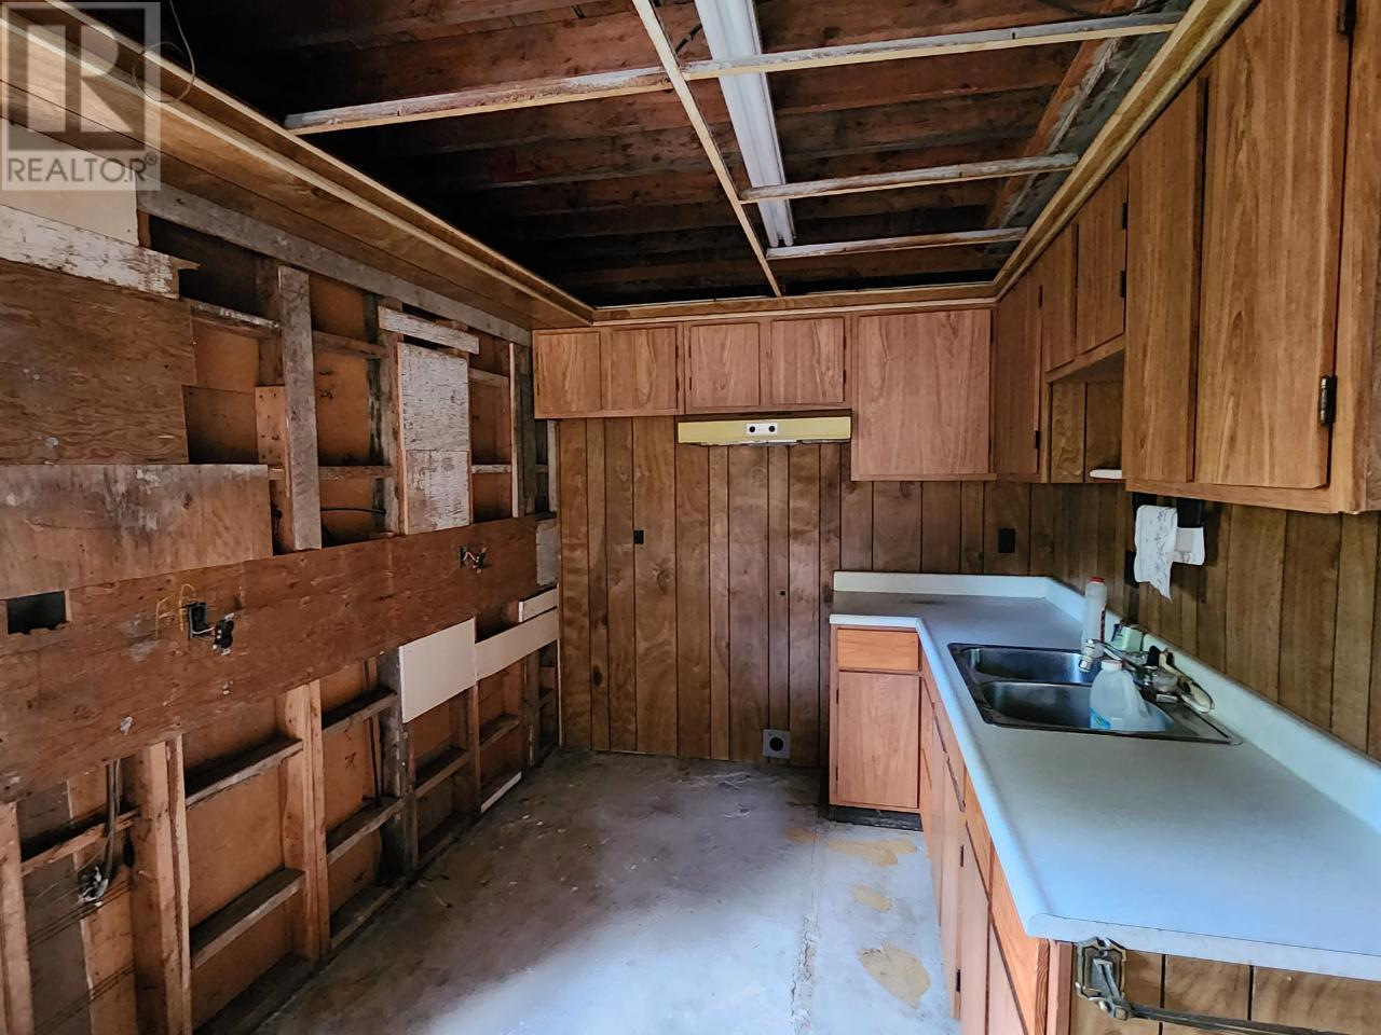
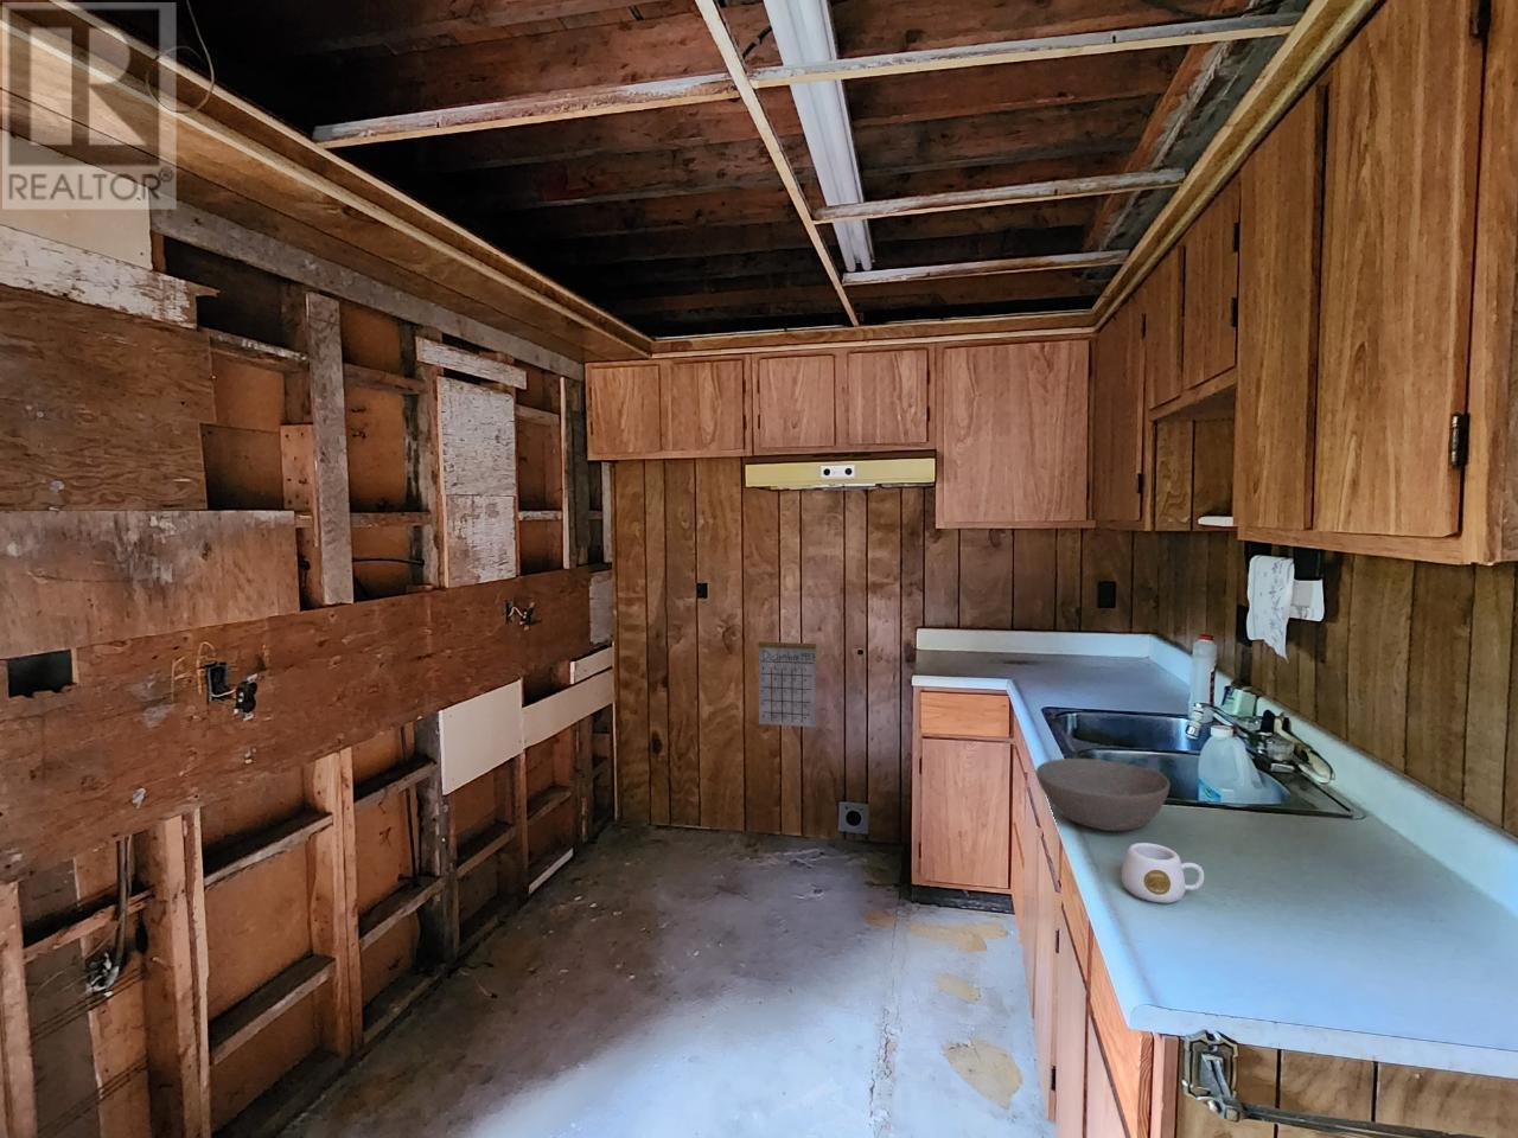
+ mug (1161, 873)
+ bowl (1100, 796)
+ calendar (786, 673)
